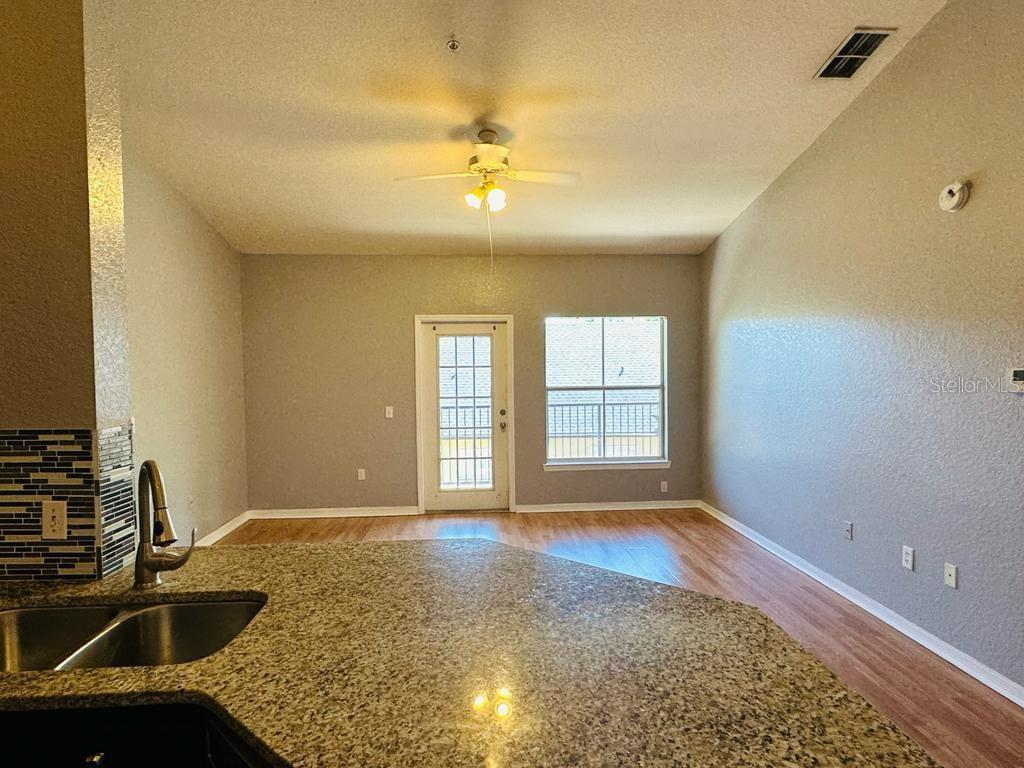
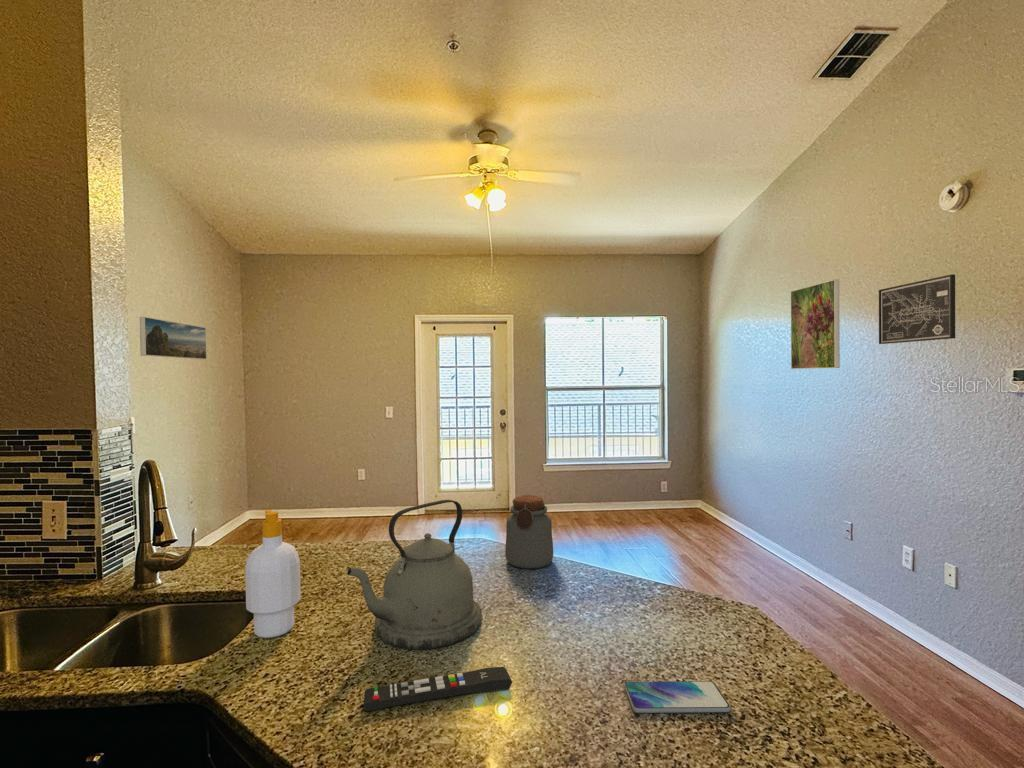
+ wall art (913, 312)
+ kettle (424, 566)
+ jar (528, 529)
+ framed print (813, 327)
+ smartphone (675, 696)
+ remote control (439, 687)
+ soap bottle (273, 571)
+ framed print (176, 340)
